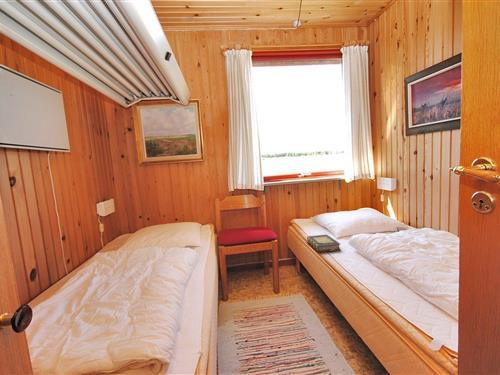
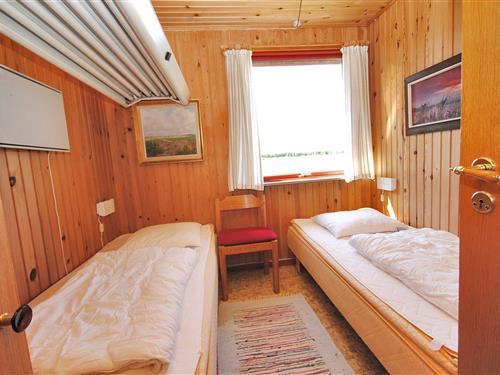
- book (324, 242)
